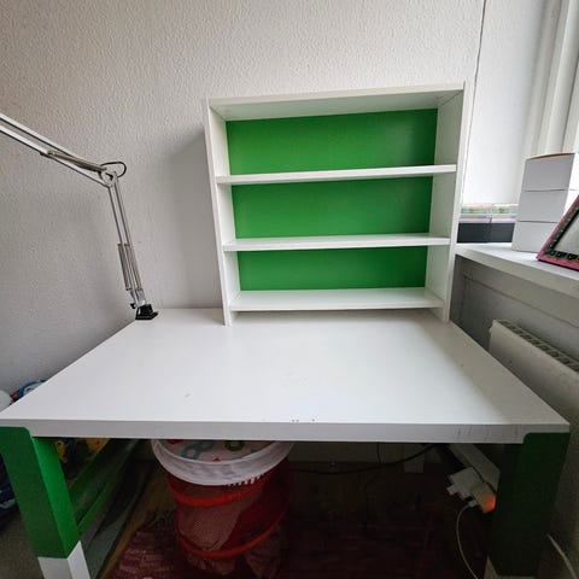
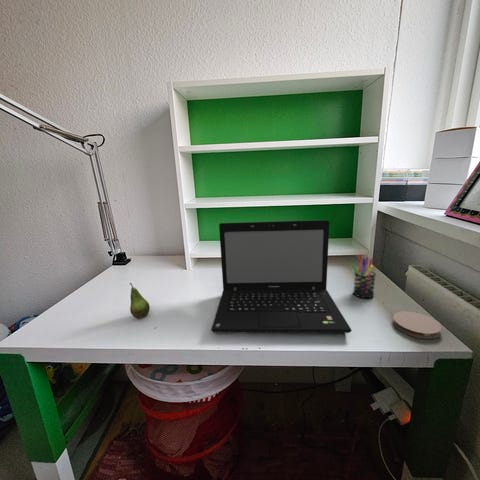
+ coaster (415, 324)
+ laptop (276, 272)
+ pen holder (362, 275)
+ fruit (138, 298)
